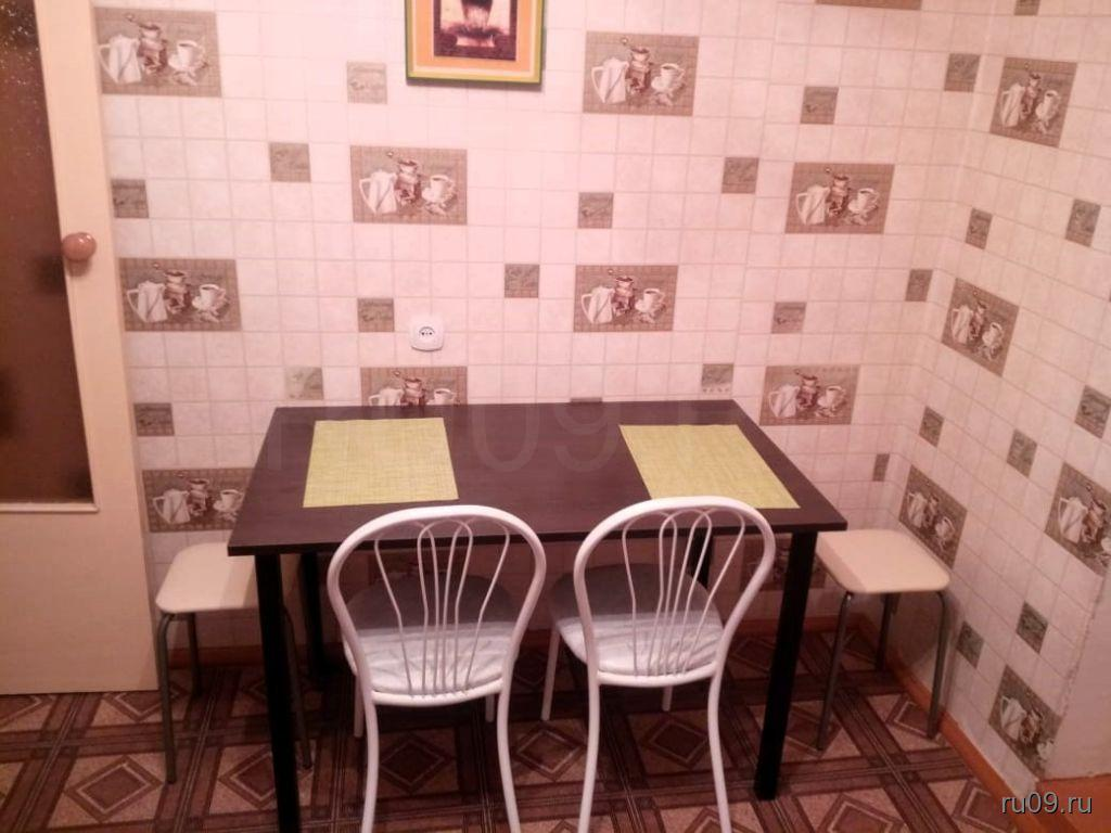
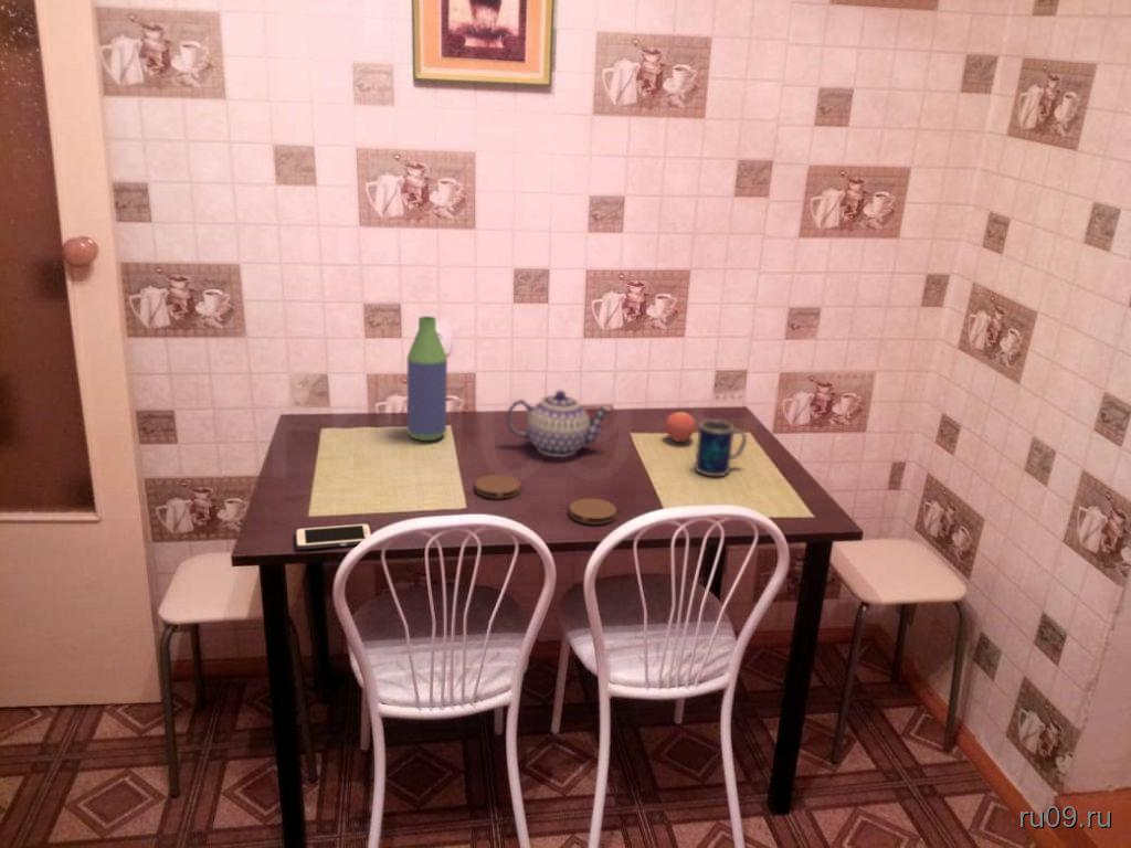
+ bottle (426, 378)
+ cell phone (334, 536)
+ teapot (558, 420)
+ coaster (592, 510)
+ coaster (497, 486)
+ apple (679, 425)
+ mug (721, 447)
